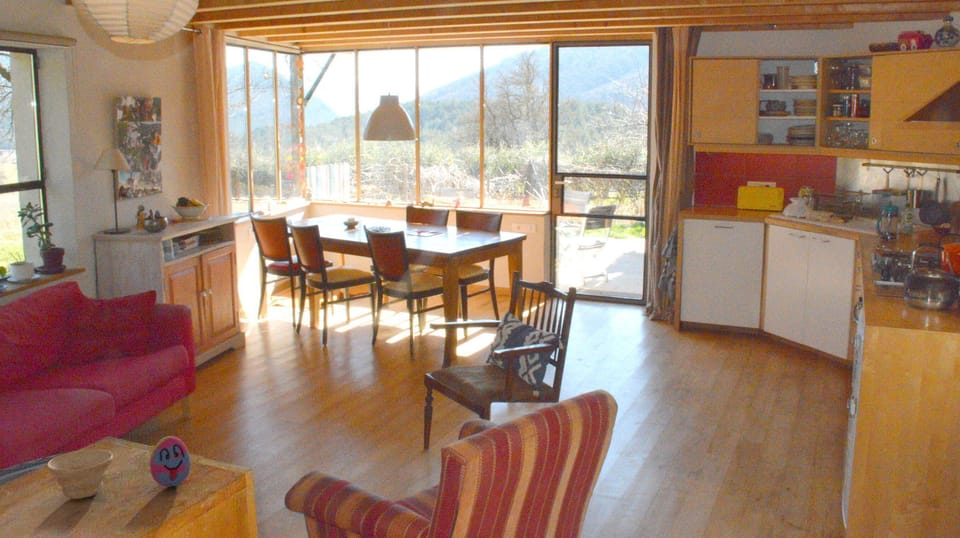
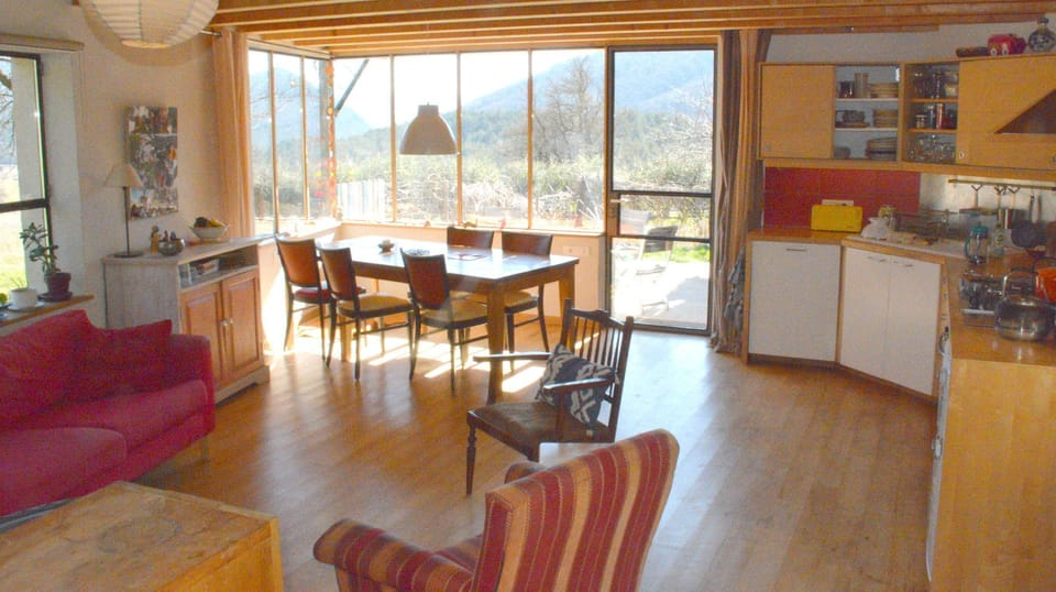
- bowl (81, 476)
- decorative egg (170, 461)
